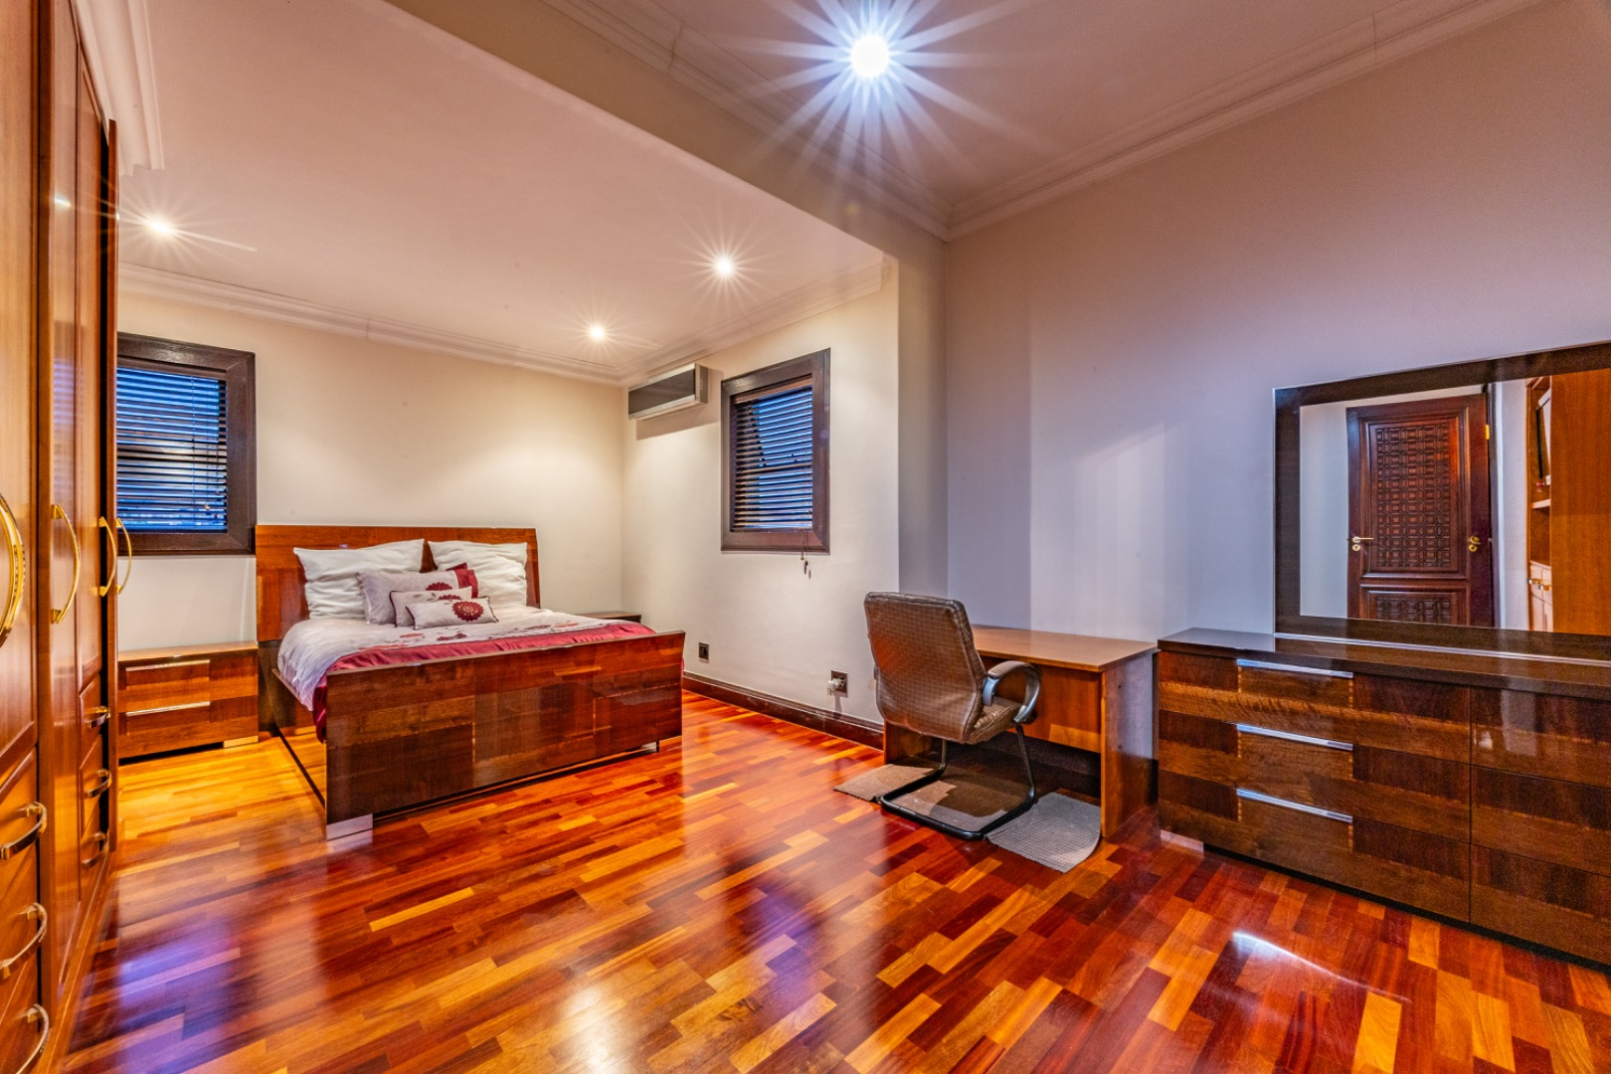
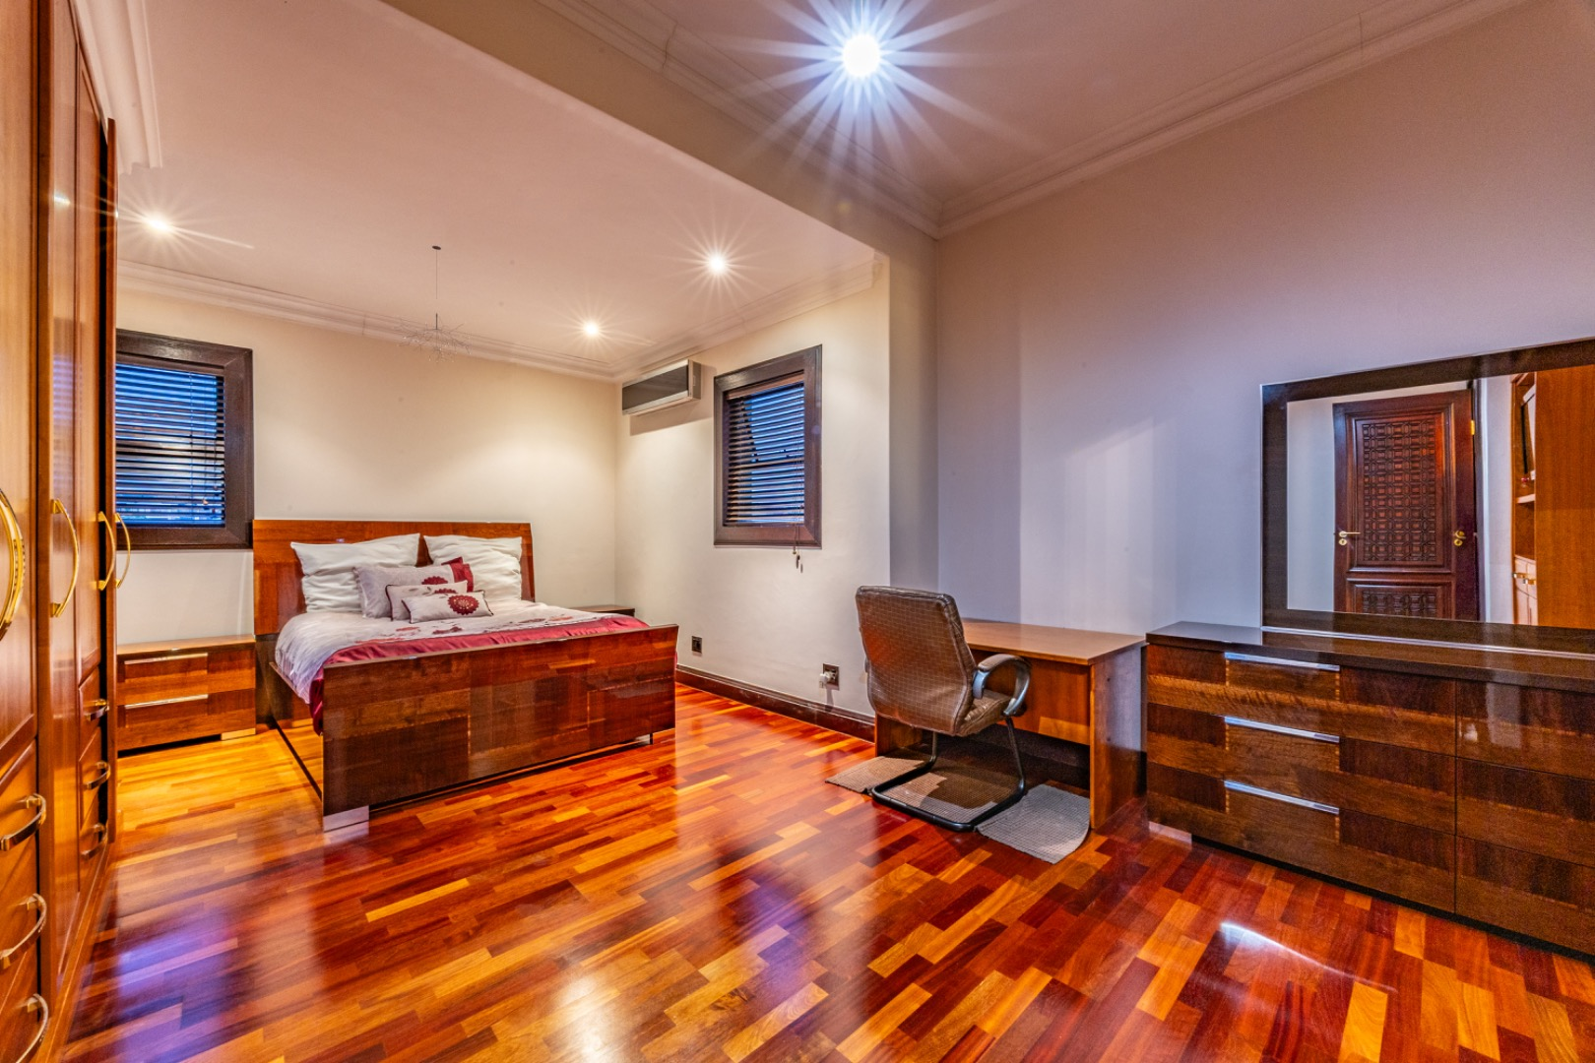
+ chandelier (437, 314)
